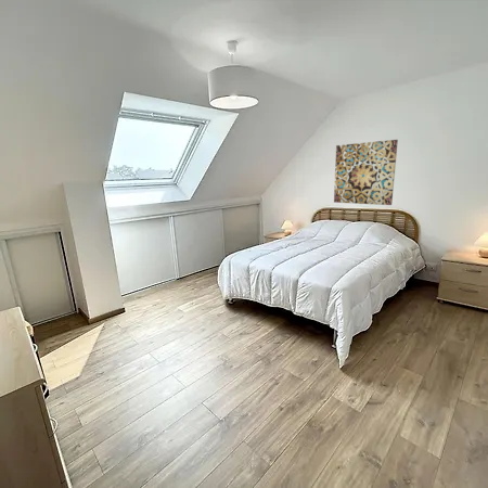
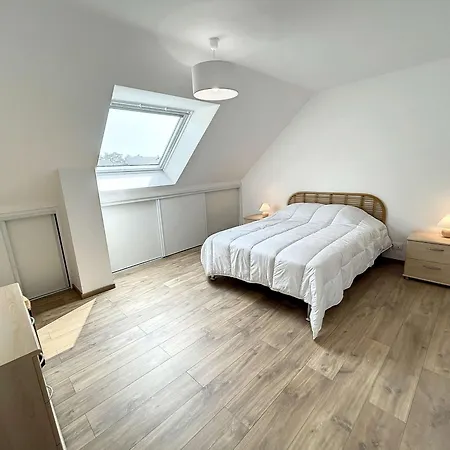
- wall art (362, 174)
